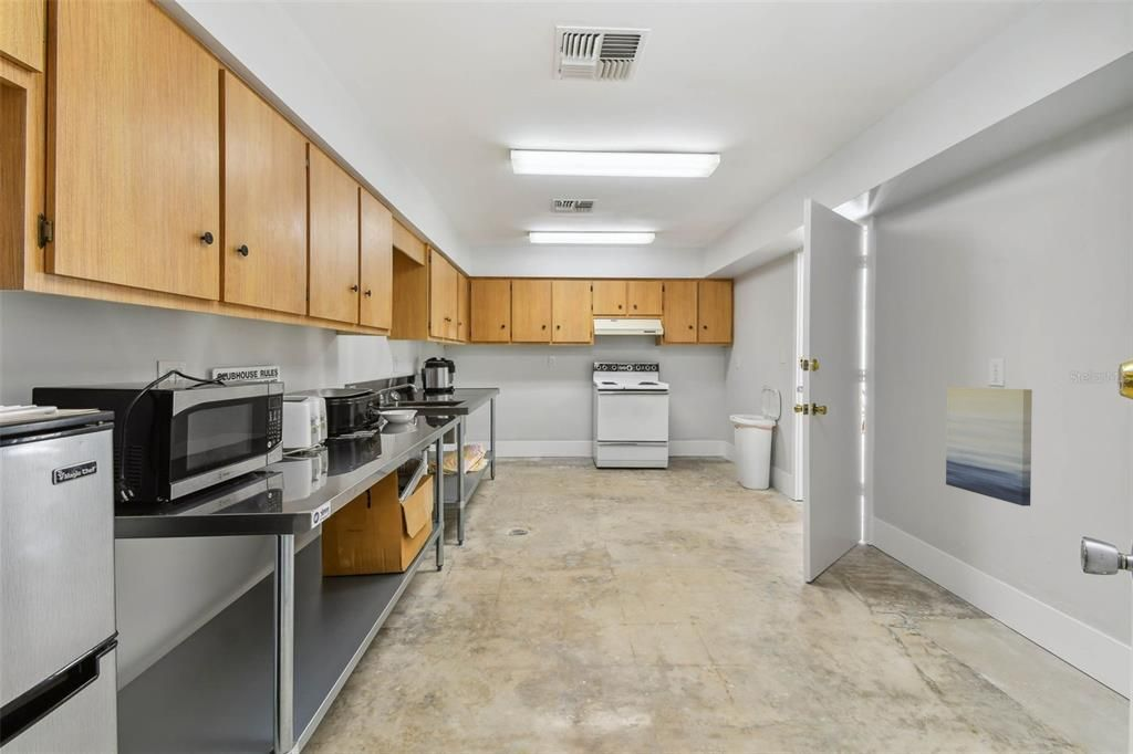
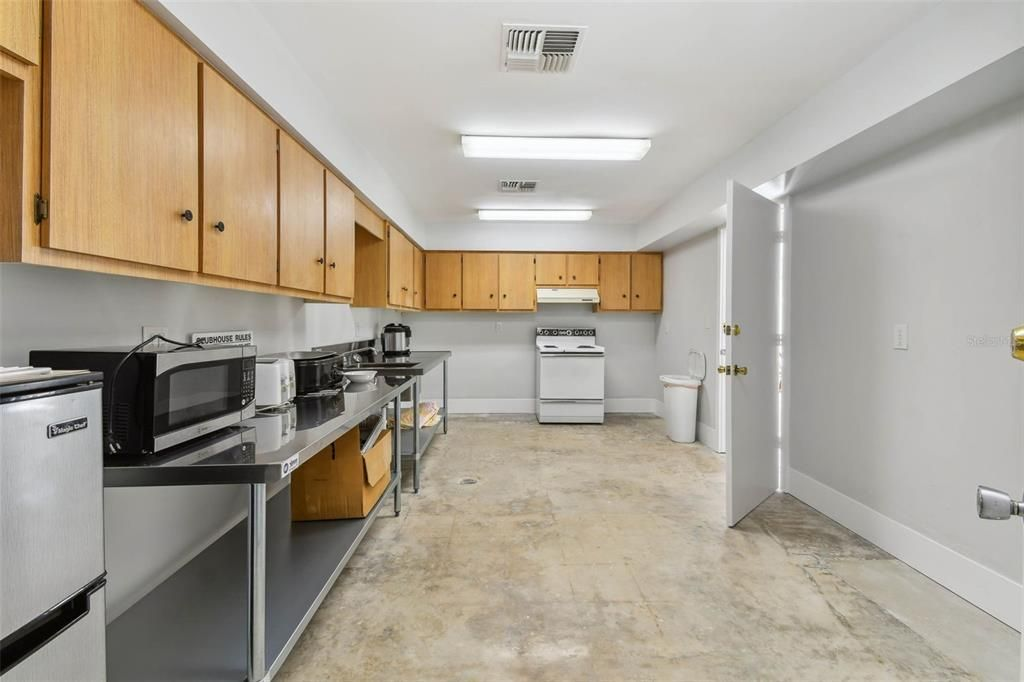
- wall art (985, 441)
